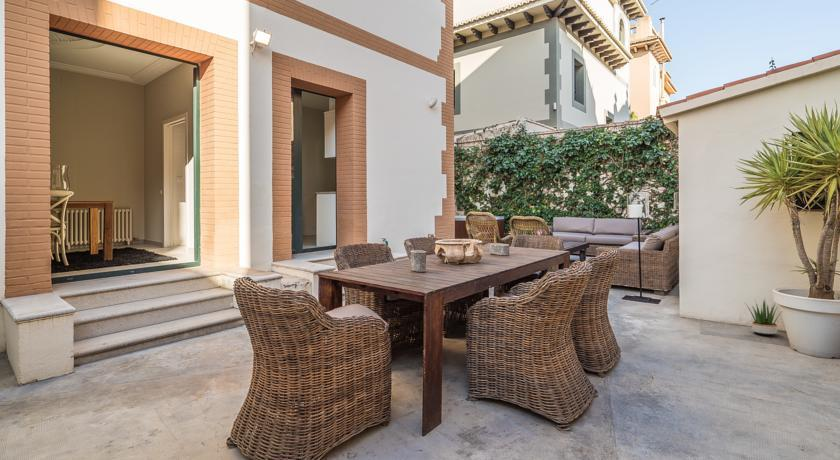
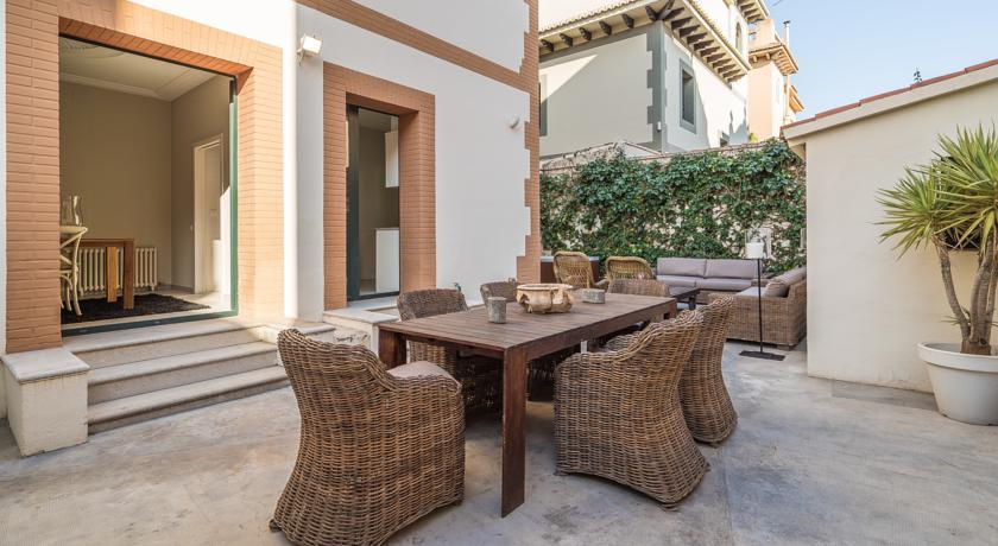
- potted plant (764, 316)
